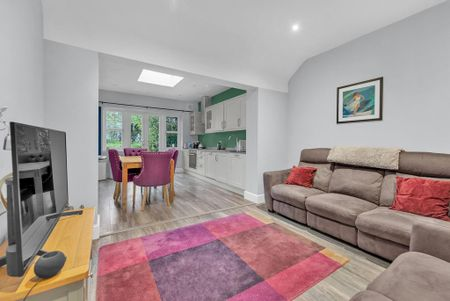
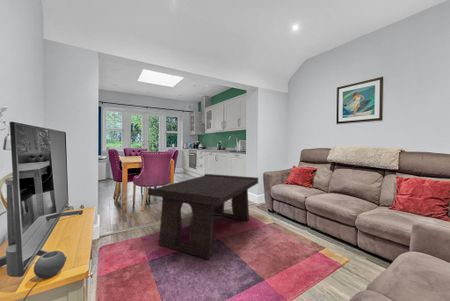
+ coffee table (210, 206)
